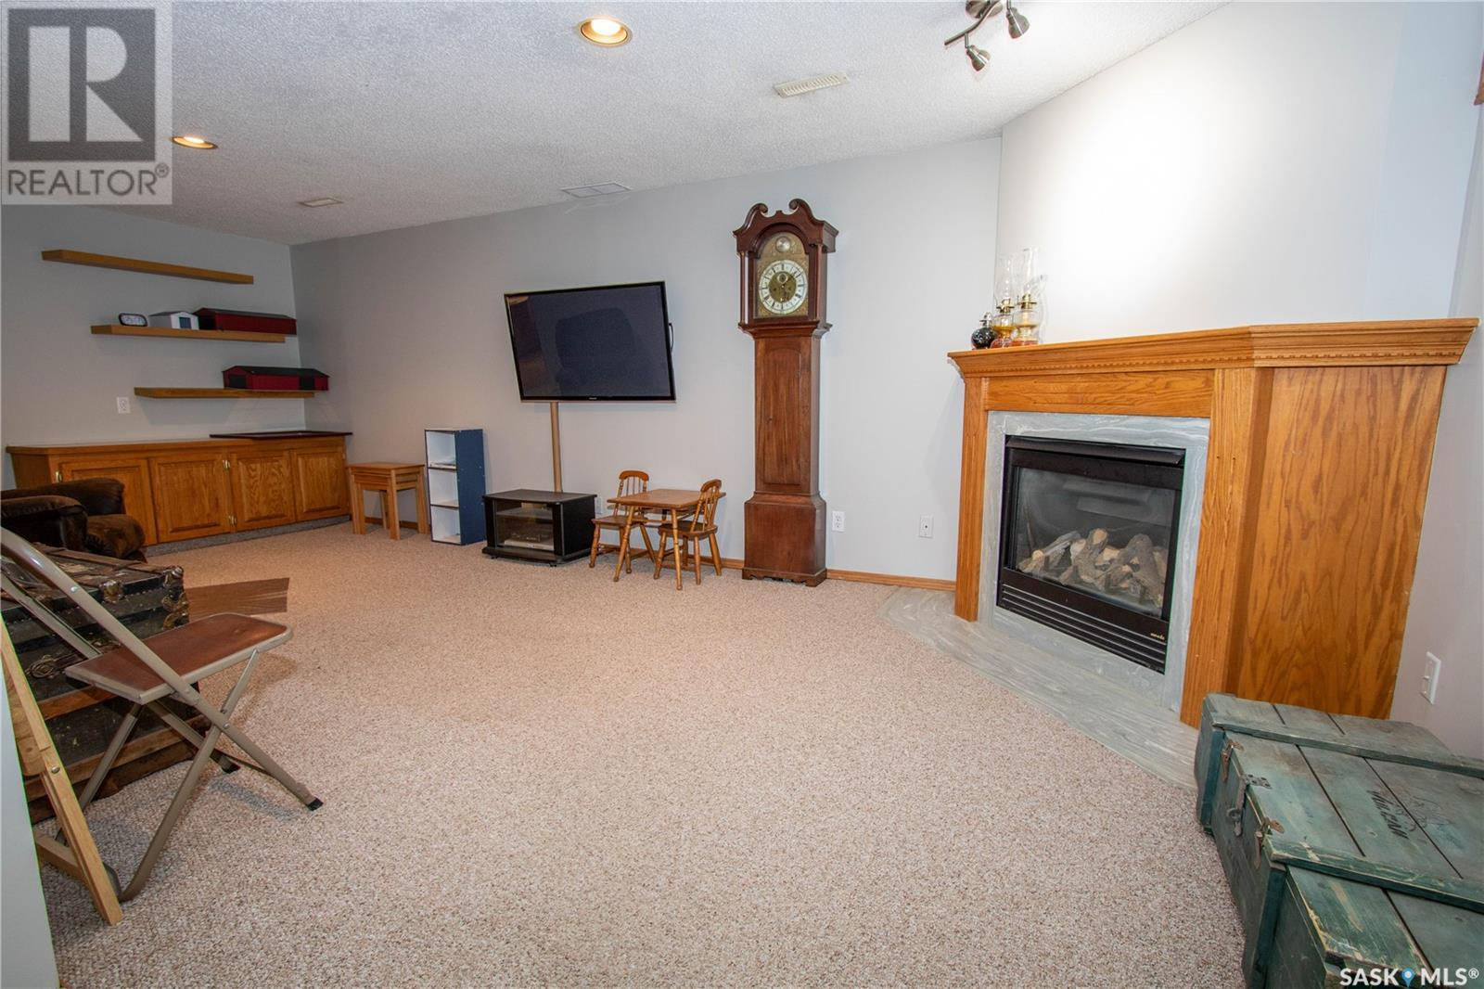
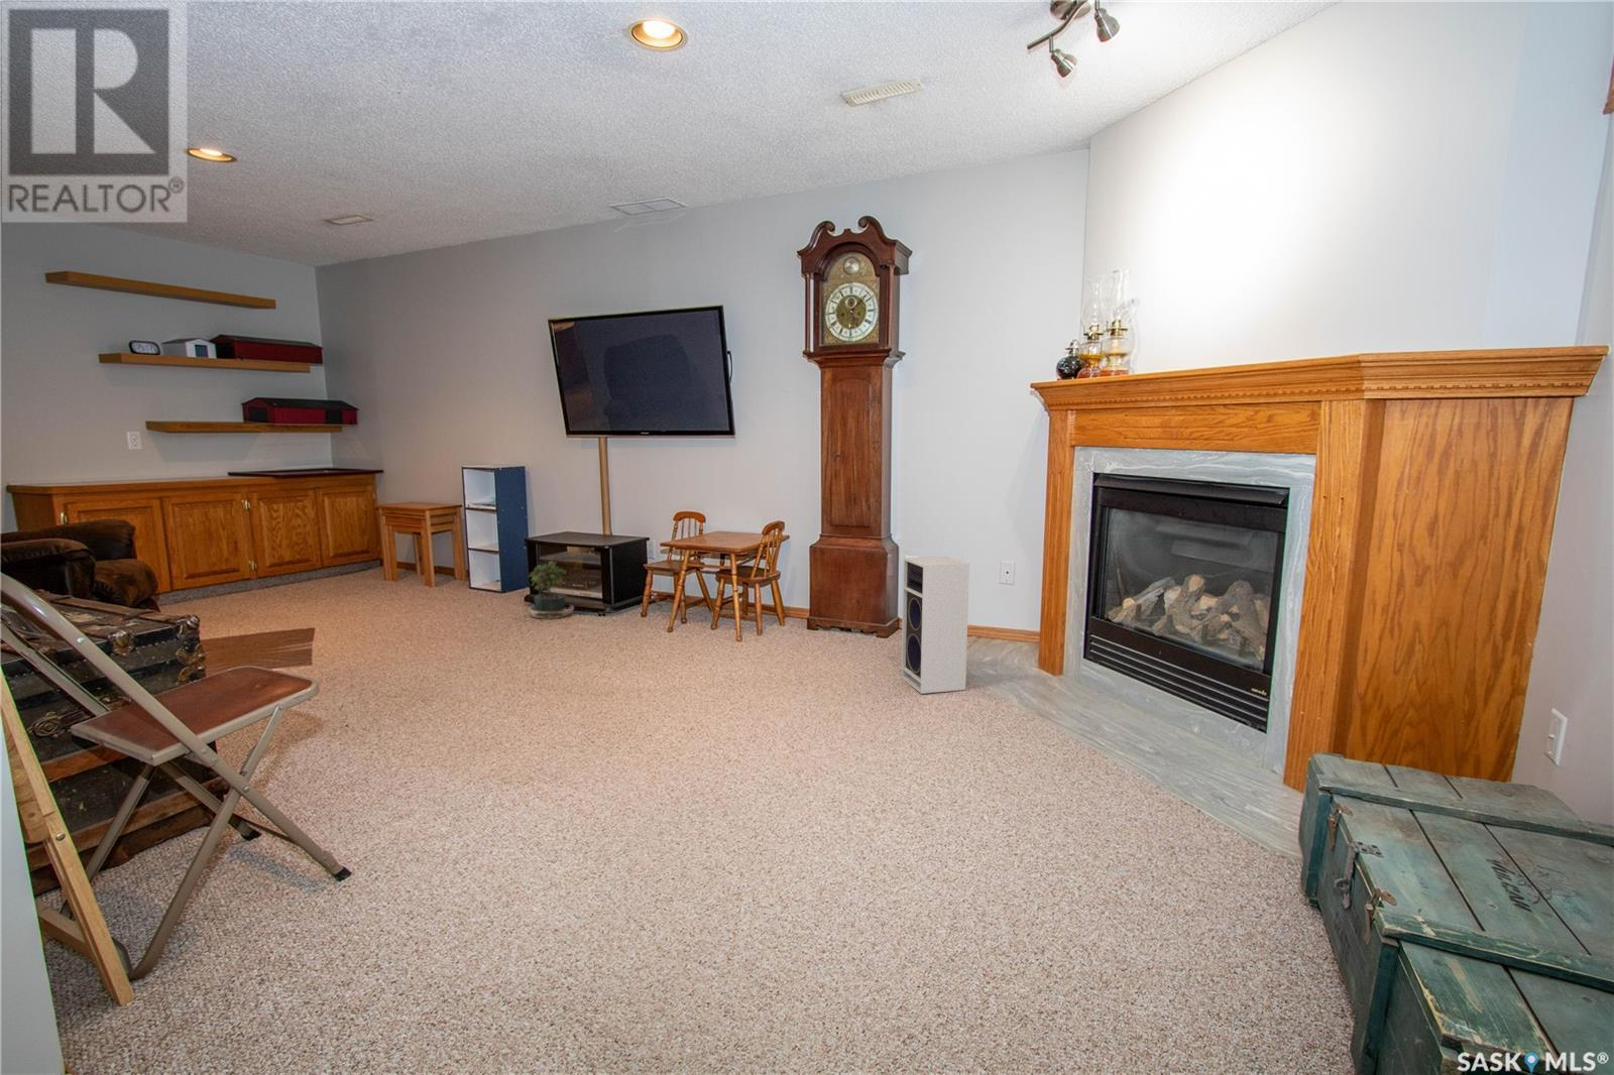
+ potted plant (546, 587)
+ speaker (934, 623)
